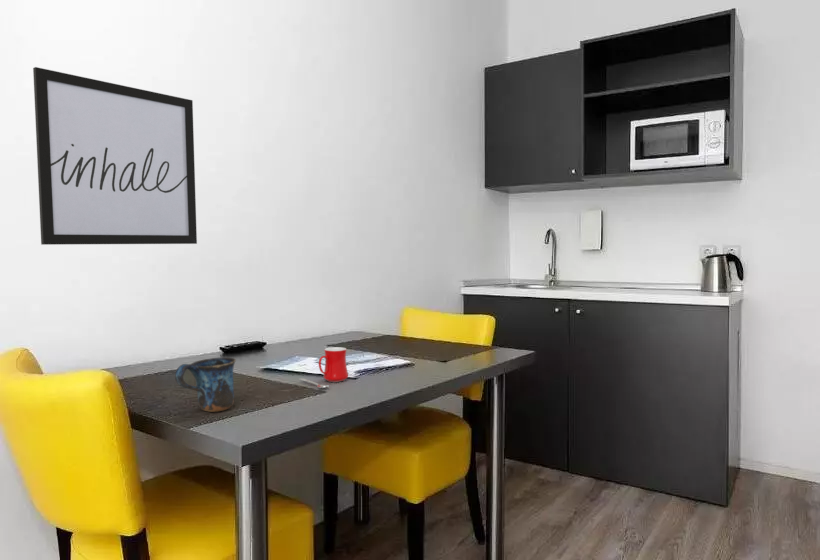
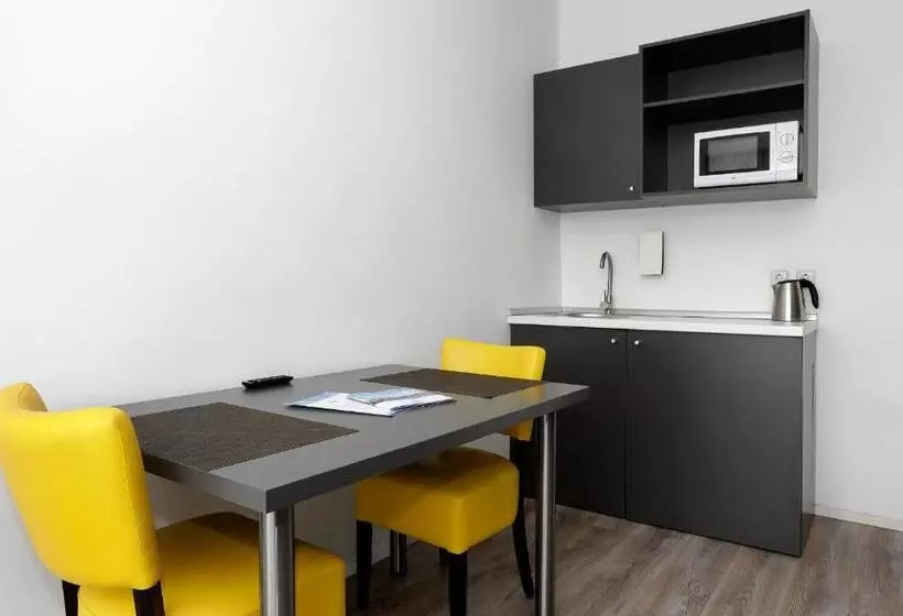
- wall art (124, 165)
- mug (329, 366)
- mug (205, 385)
